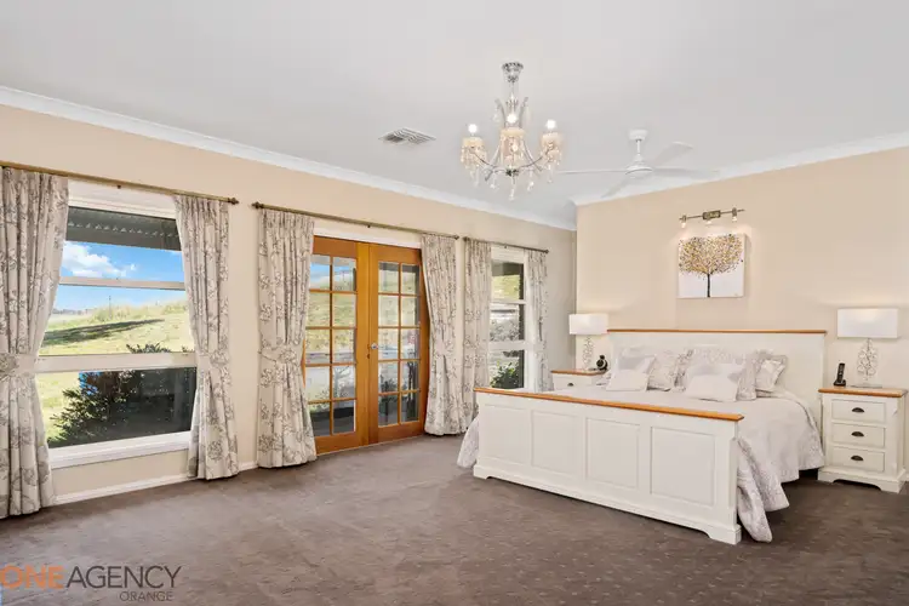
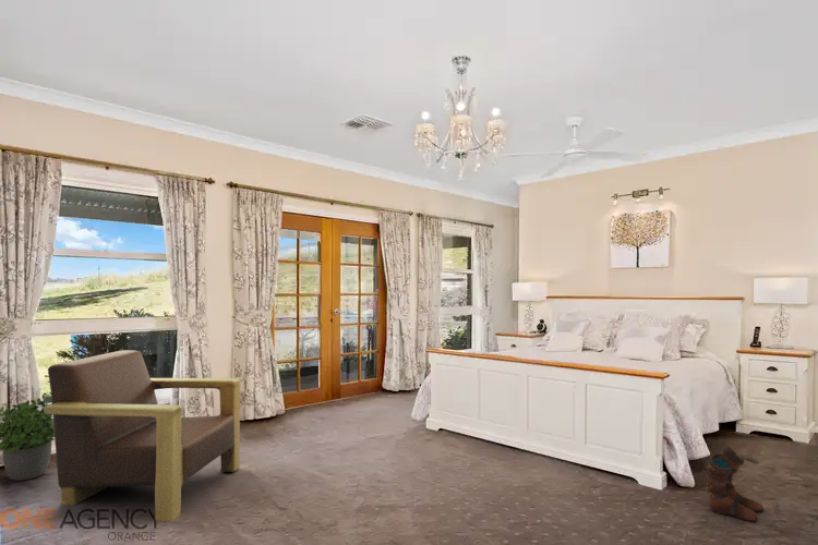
+ armchair (148, 422)
+ potted plant (28, 437)
+ boots (732, 479)
